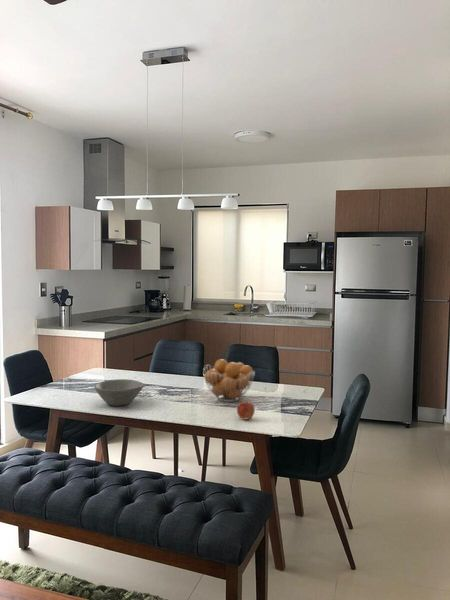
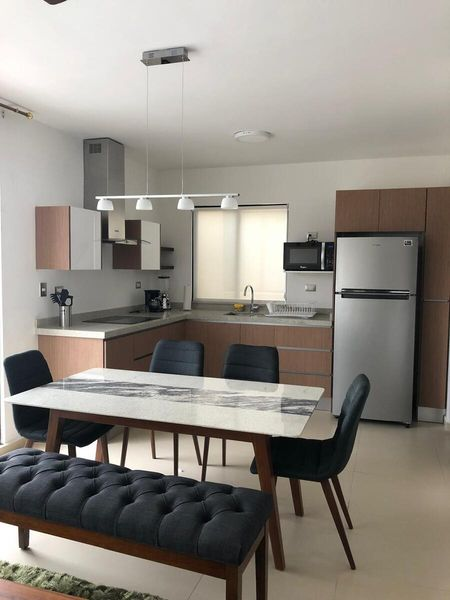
- apple (245, 410)
- bowl (119, 393)
- fruit basket (228, 379)
